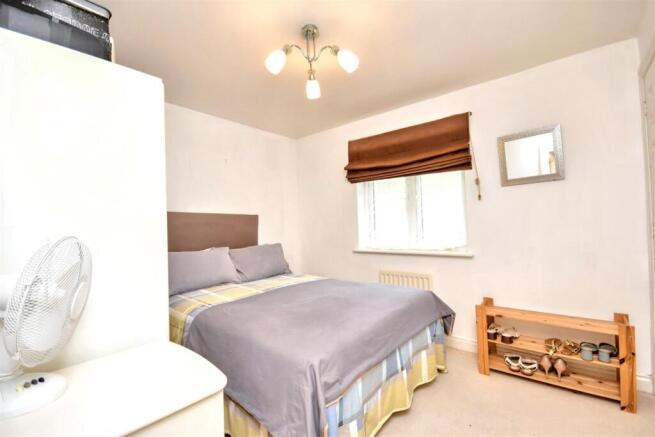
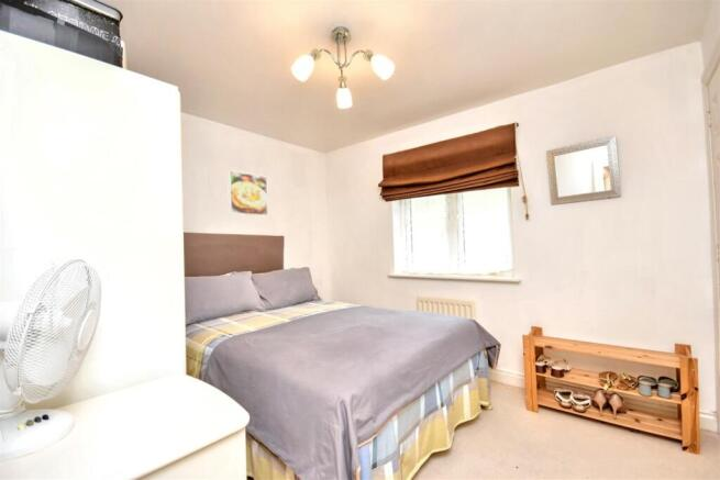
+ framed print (248, 193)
